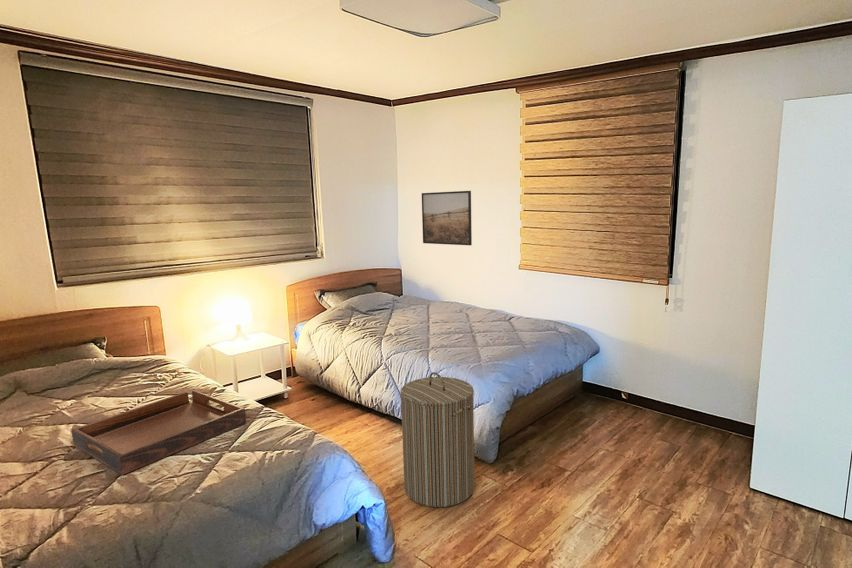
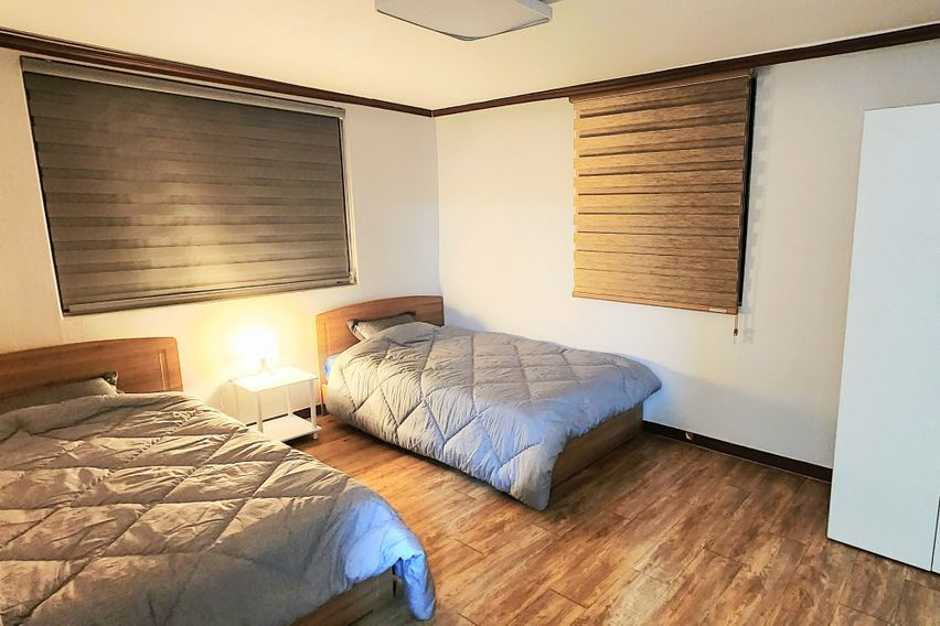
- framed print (445, 218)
- serving tray (162, 425)
- laundry hamper (438, 431)
